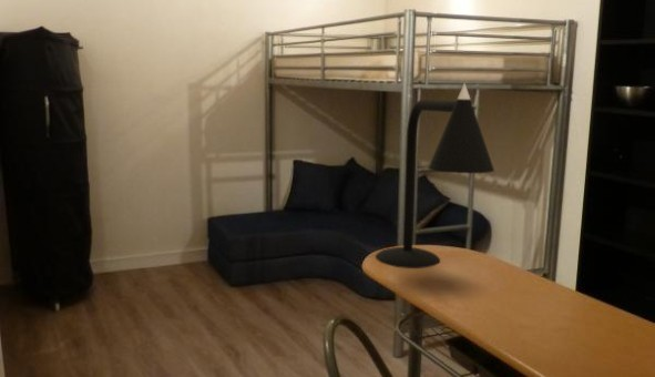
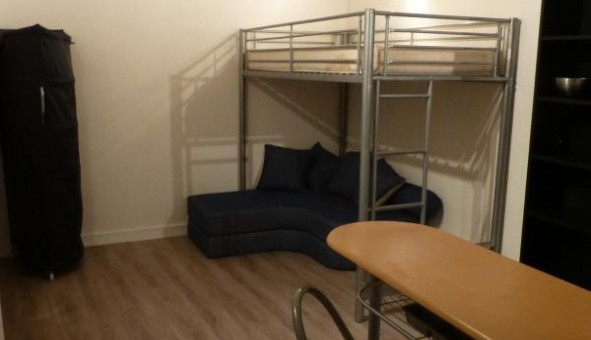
- desk lamp (432, 170)
